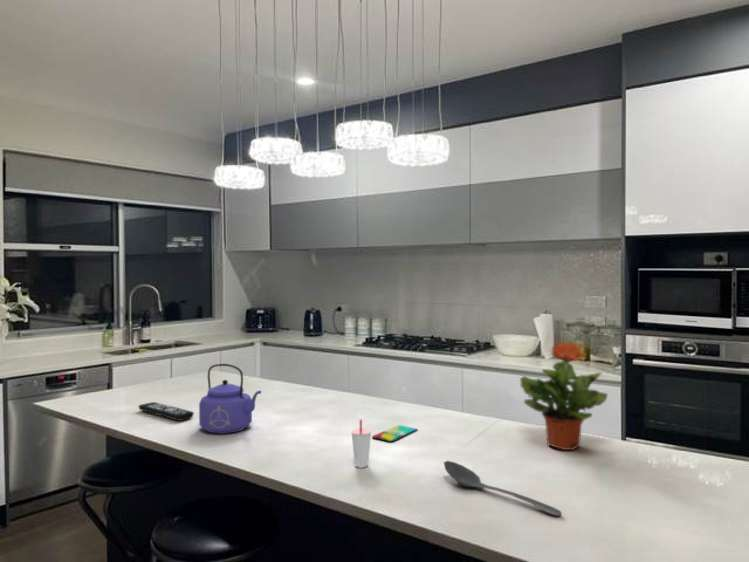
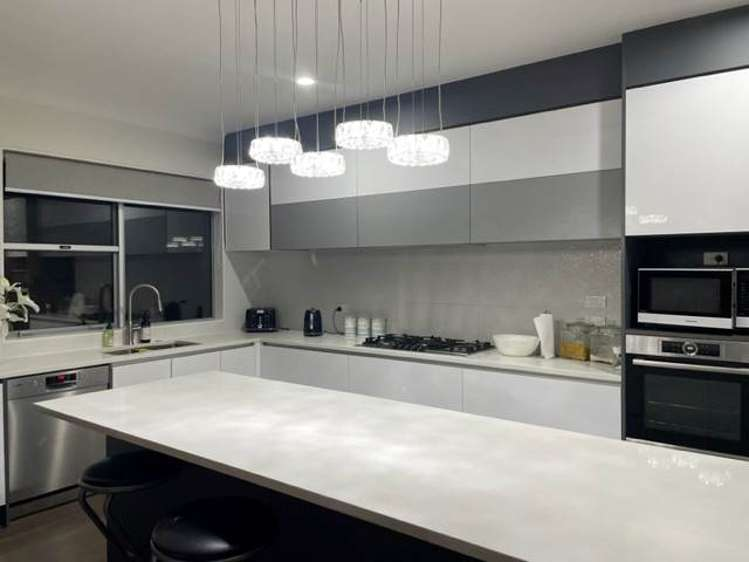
- stirrer (498, 488)
- potted plant (565, 393)
- cup (361, 442)
- remote control (165, 411)
- kettle (232, 397)
- smartphone (395, 433)
